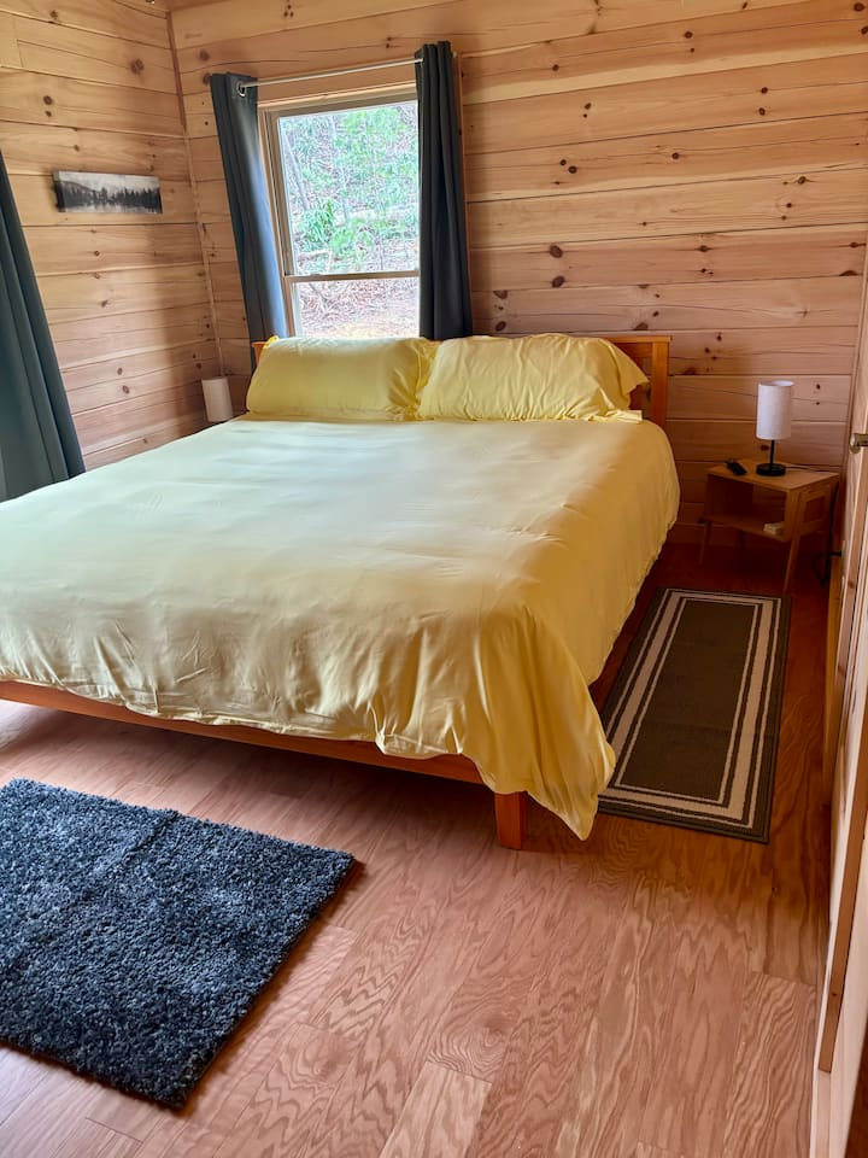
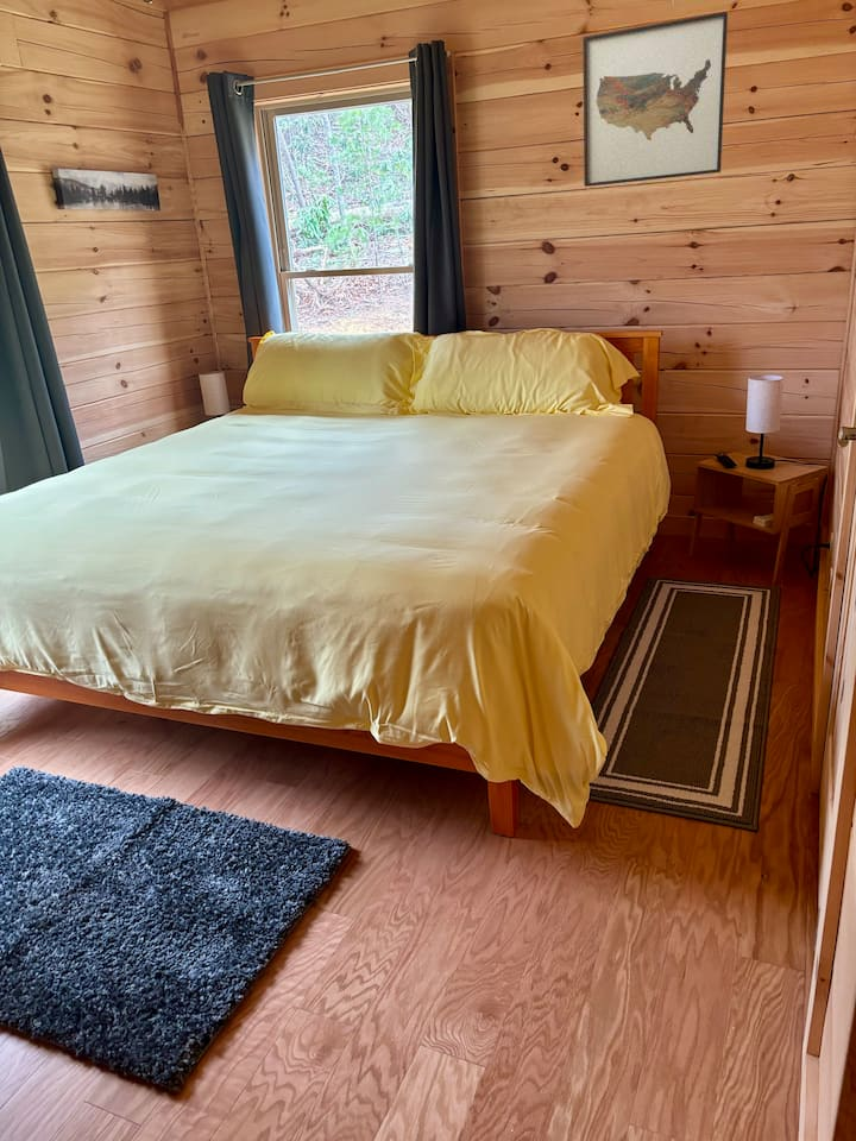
+ wall art (652, 105)
